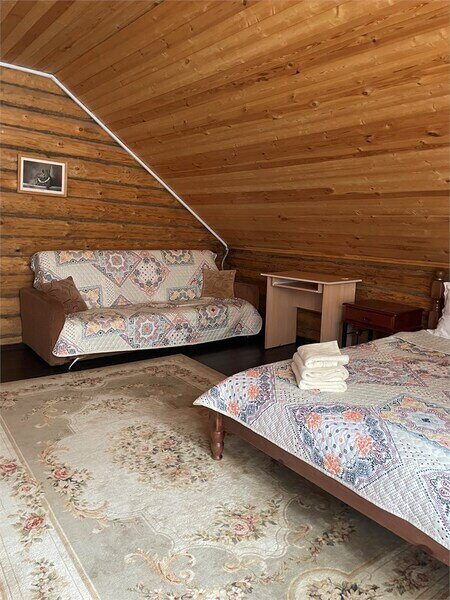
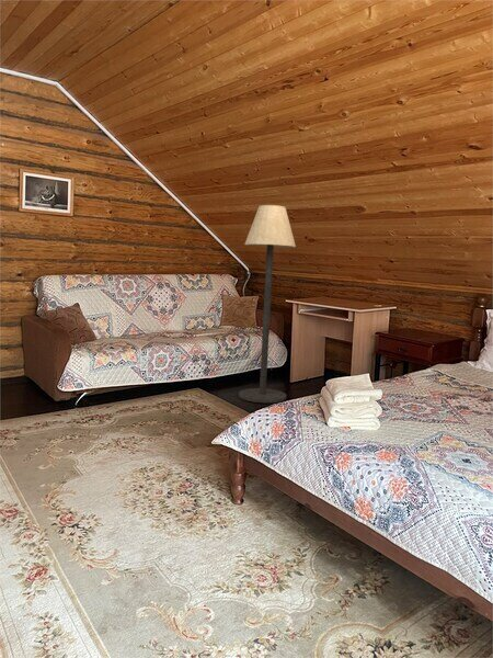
+ floor lamp (266, 304)
